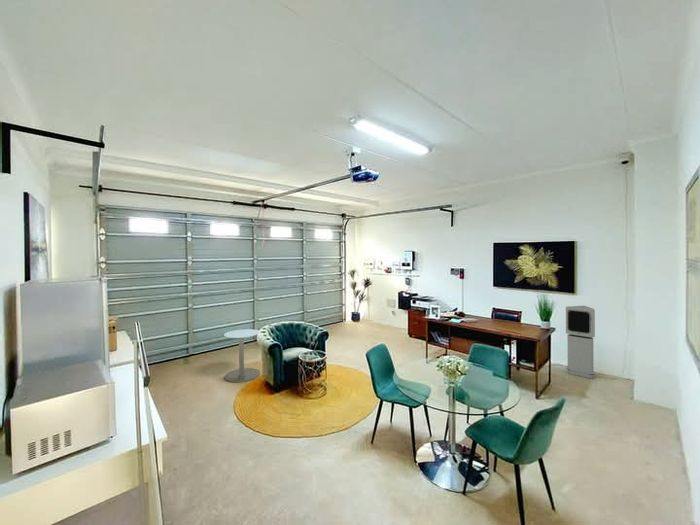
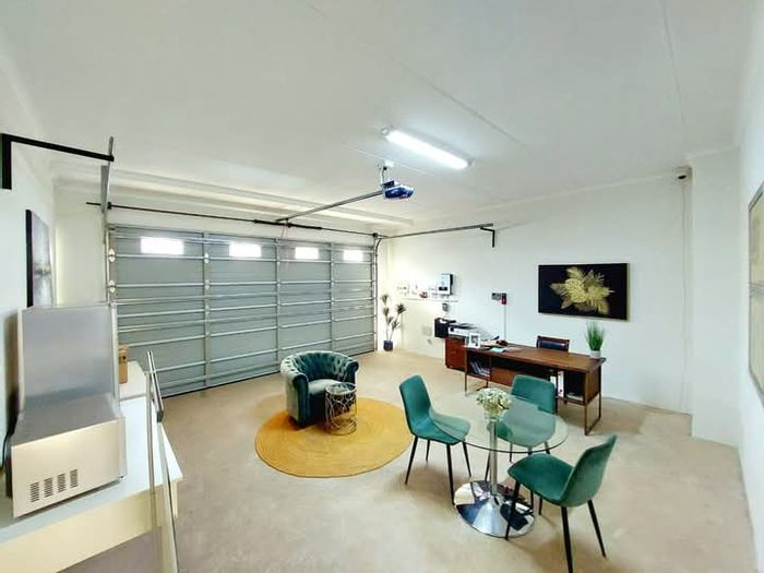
- air purifier (581, 340)
- side table (242, 355)
